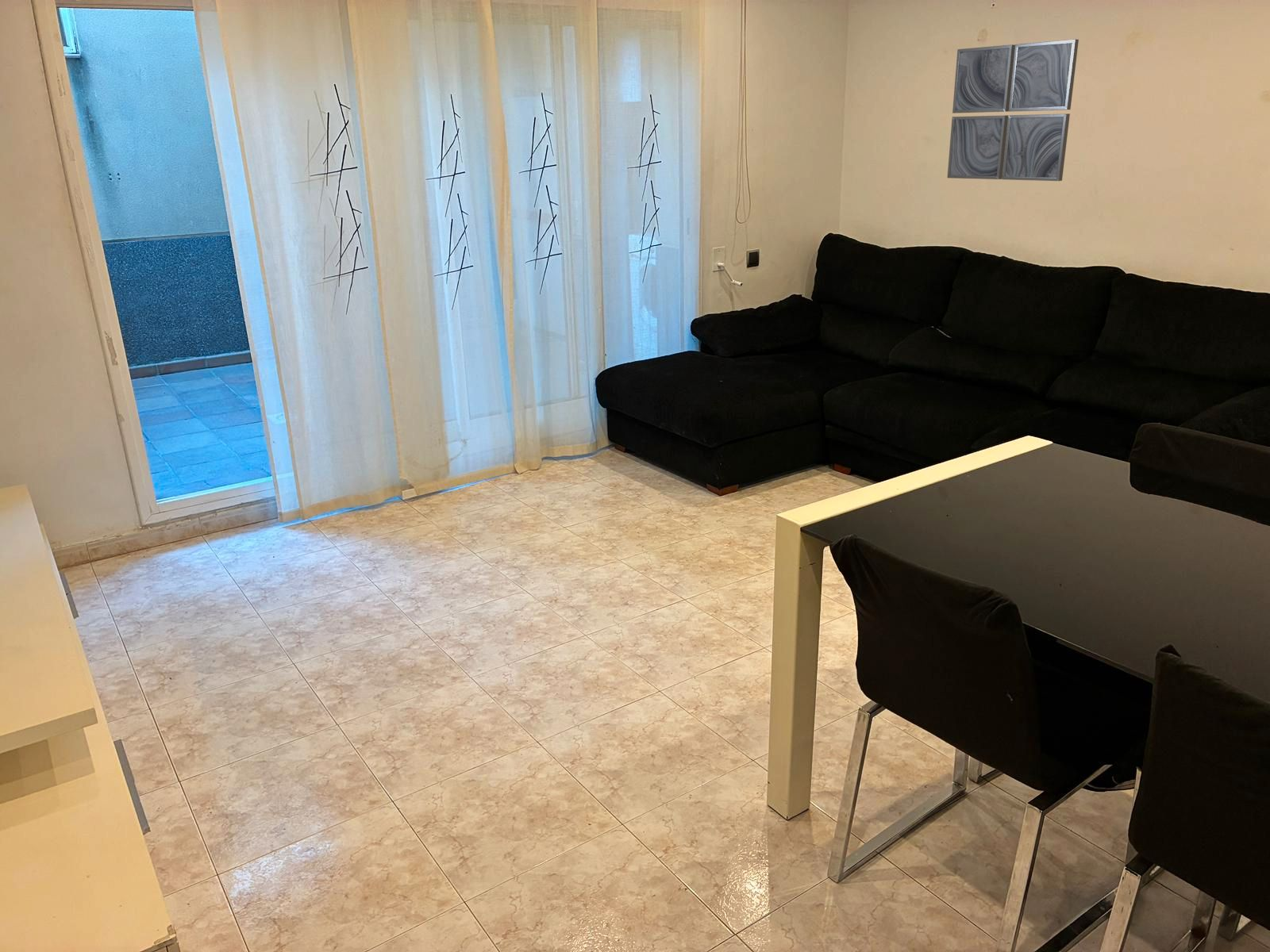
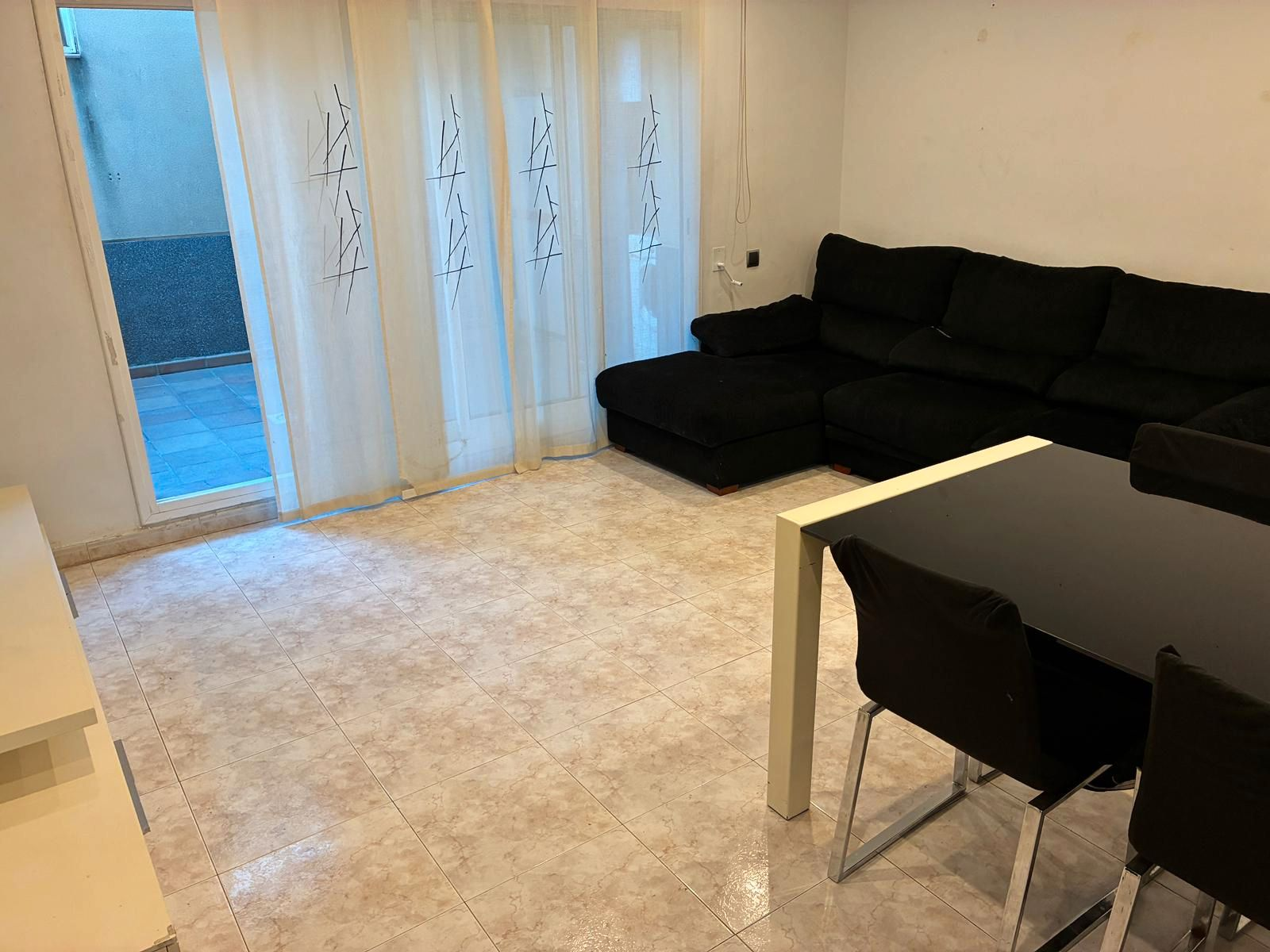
- wall art (1008, 111)
